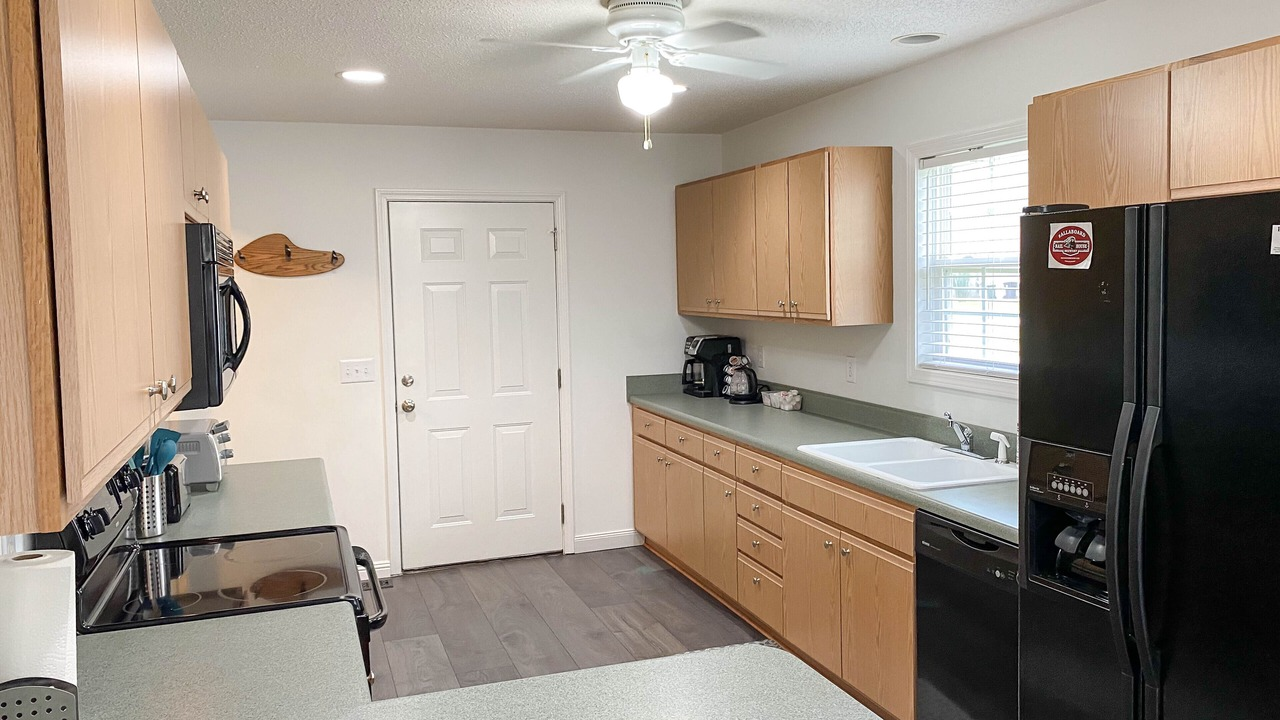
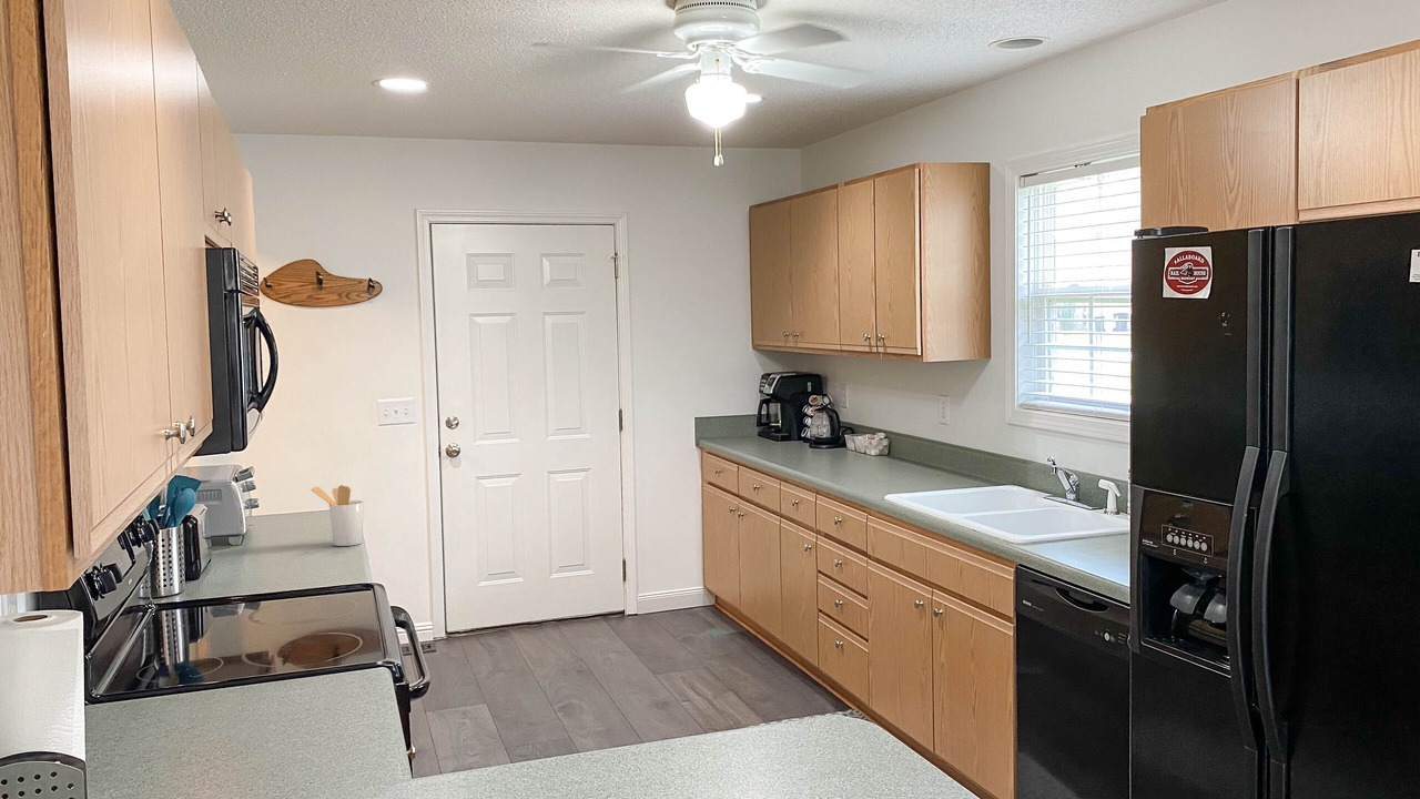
+ utensil holder (337, 514)
